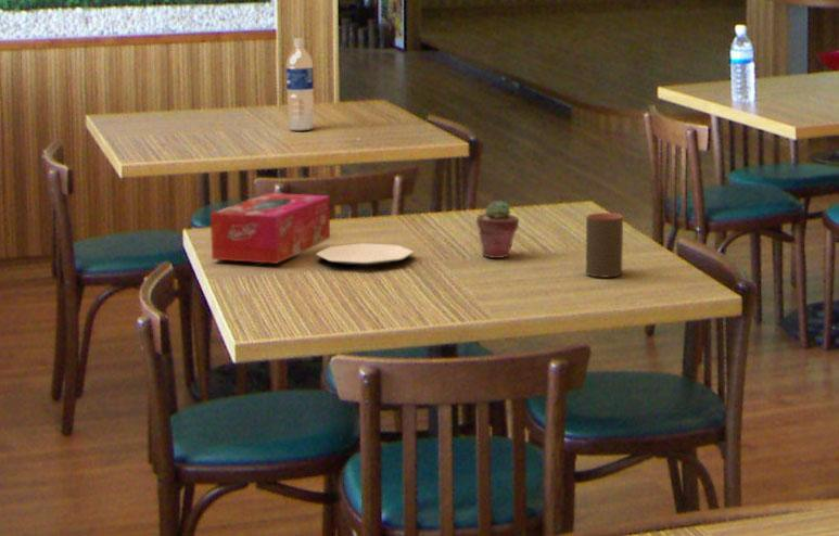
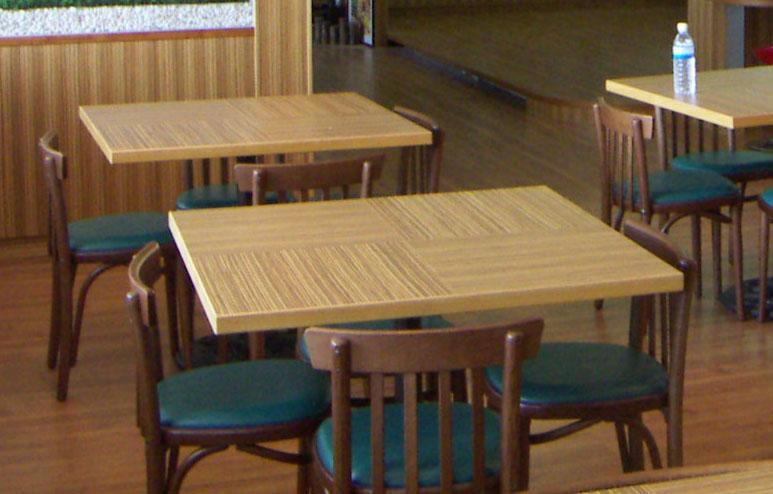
- potted succulent (497, 228)
- tissue box (271, 226)
- cup (603, 244)
- water bottle (300, 84)
- plate (365, 255)
